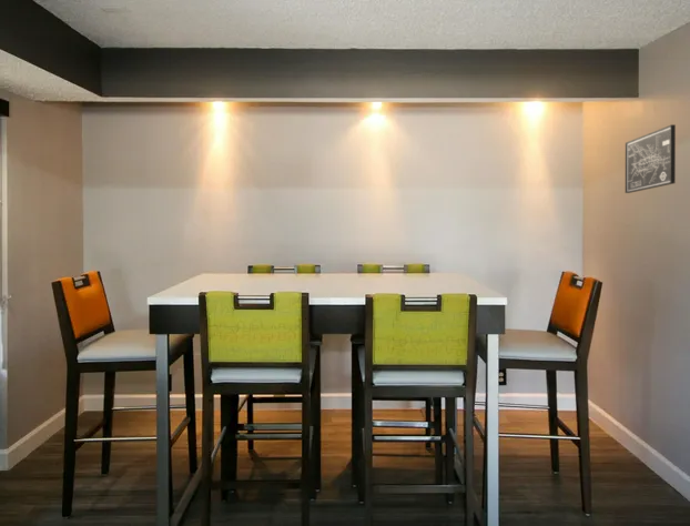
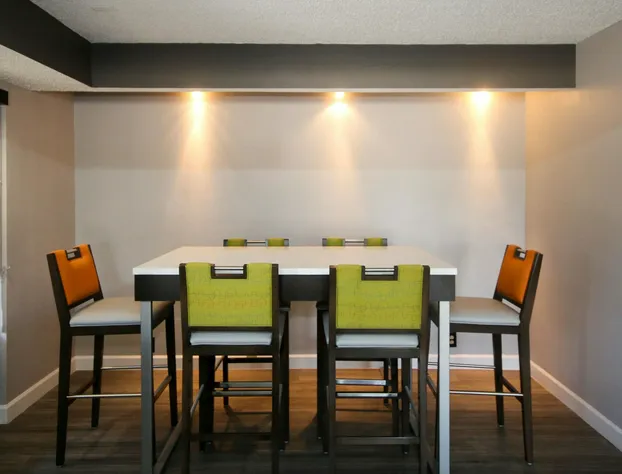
- wall art (648, 161)
